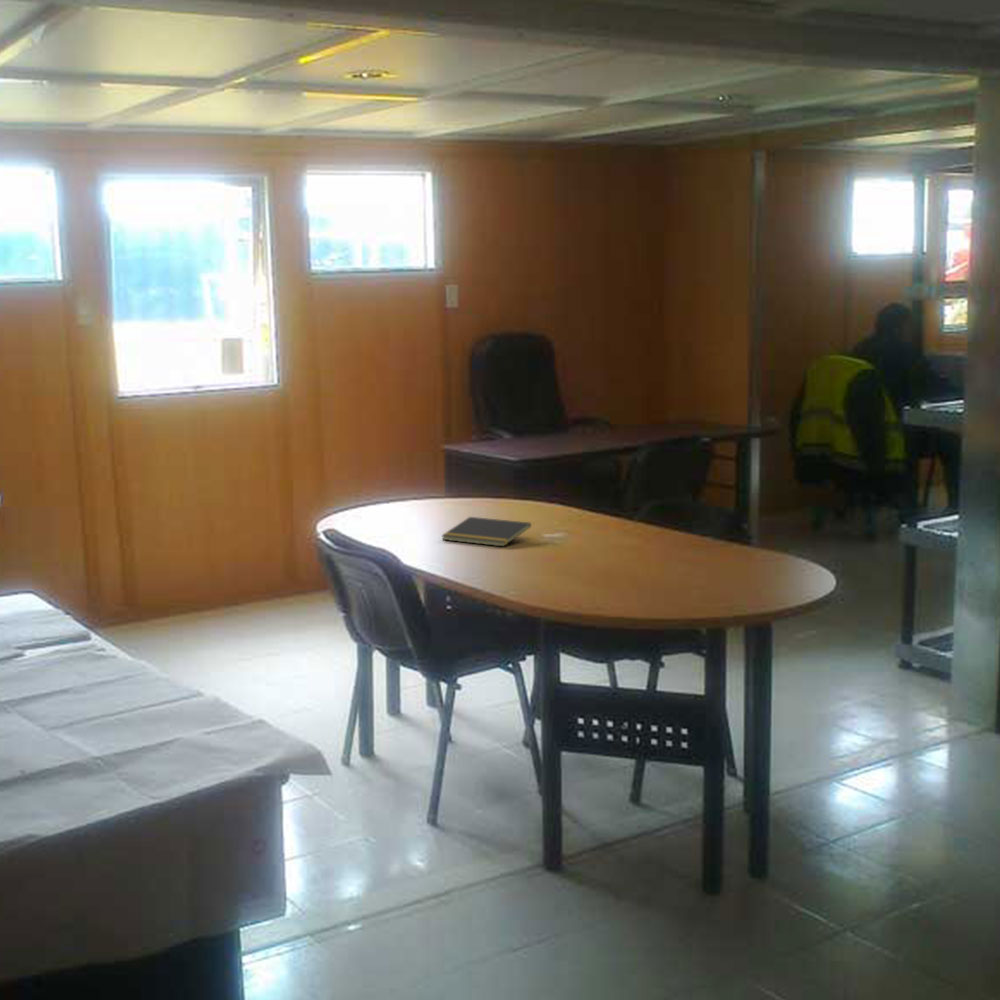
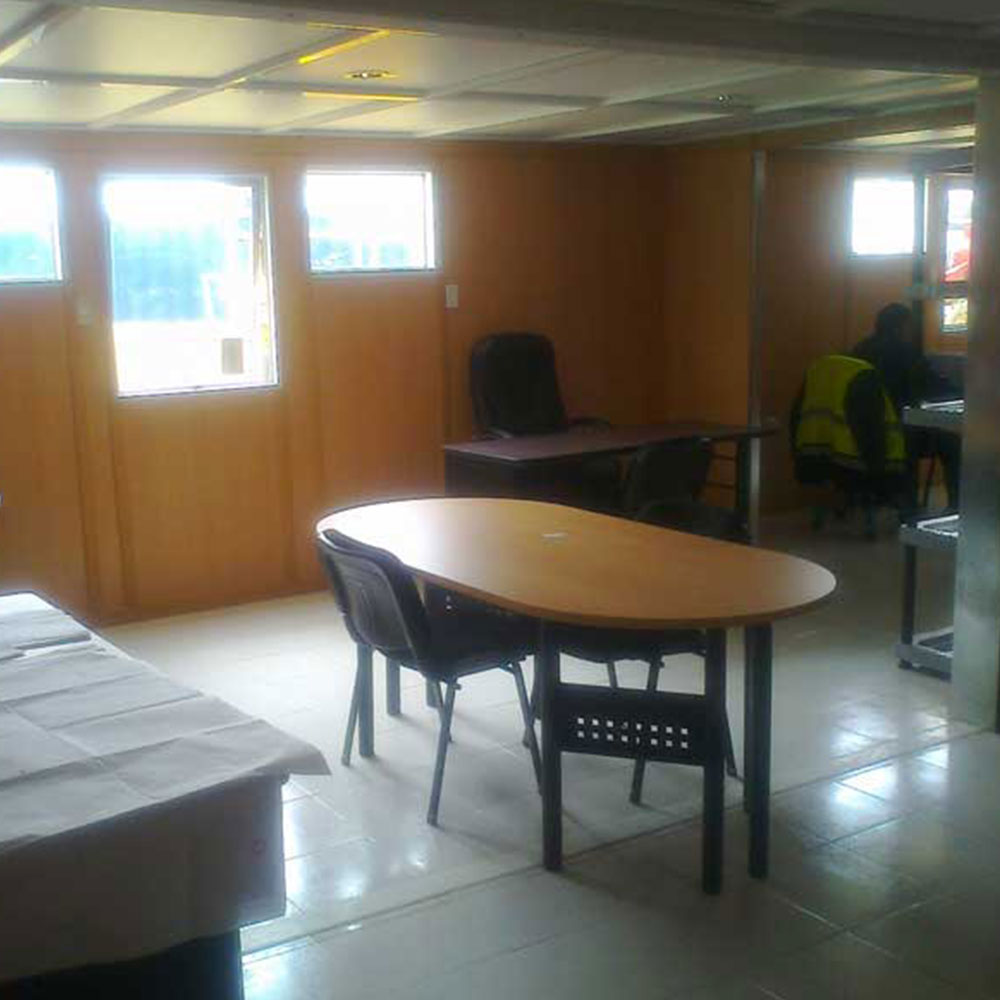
- notepad (486, 531)
